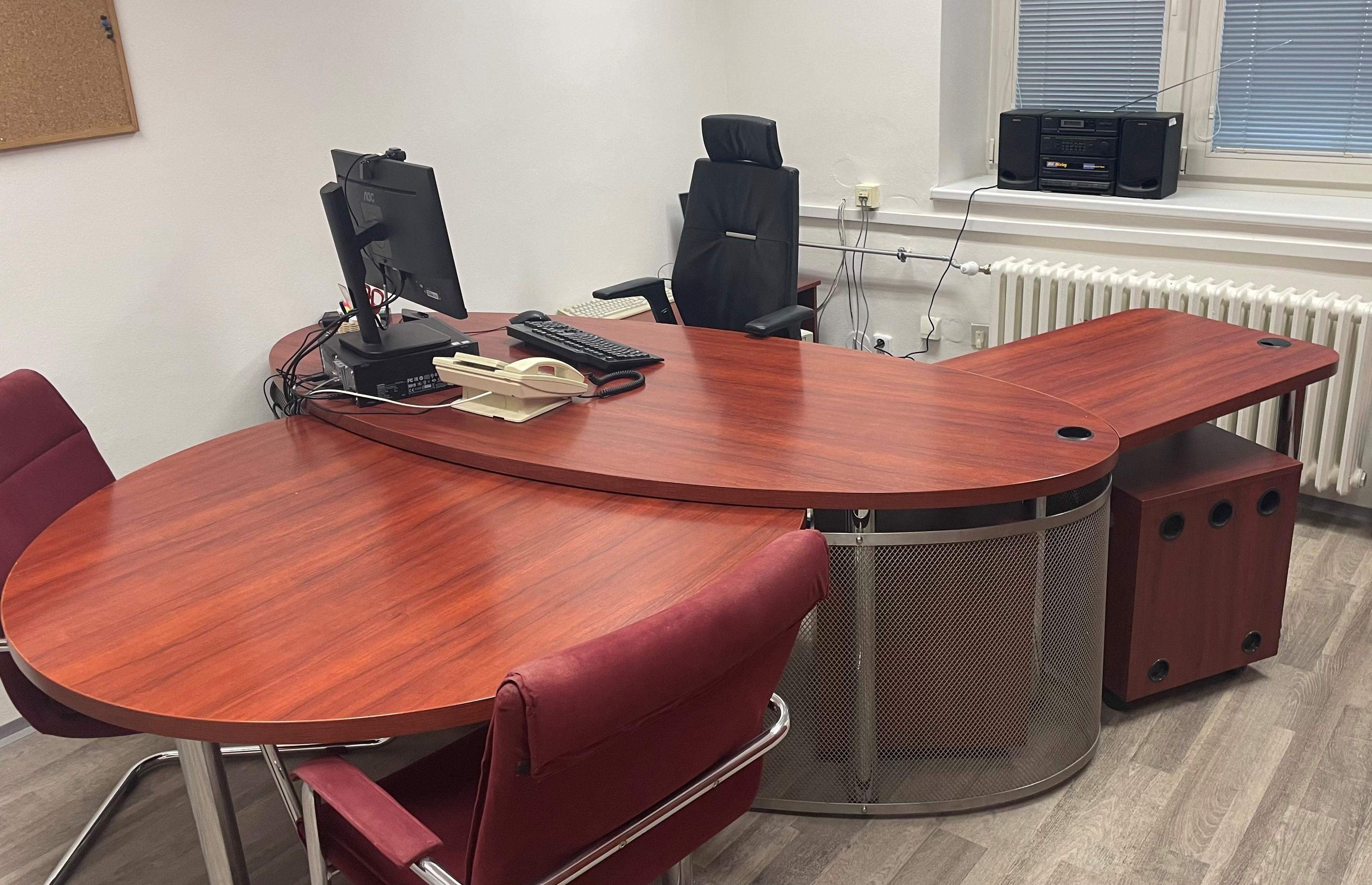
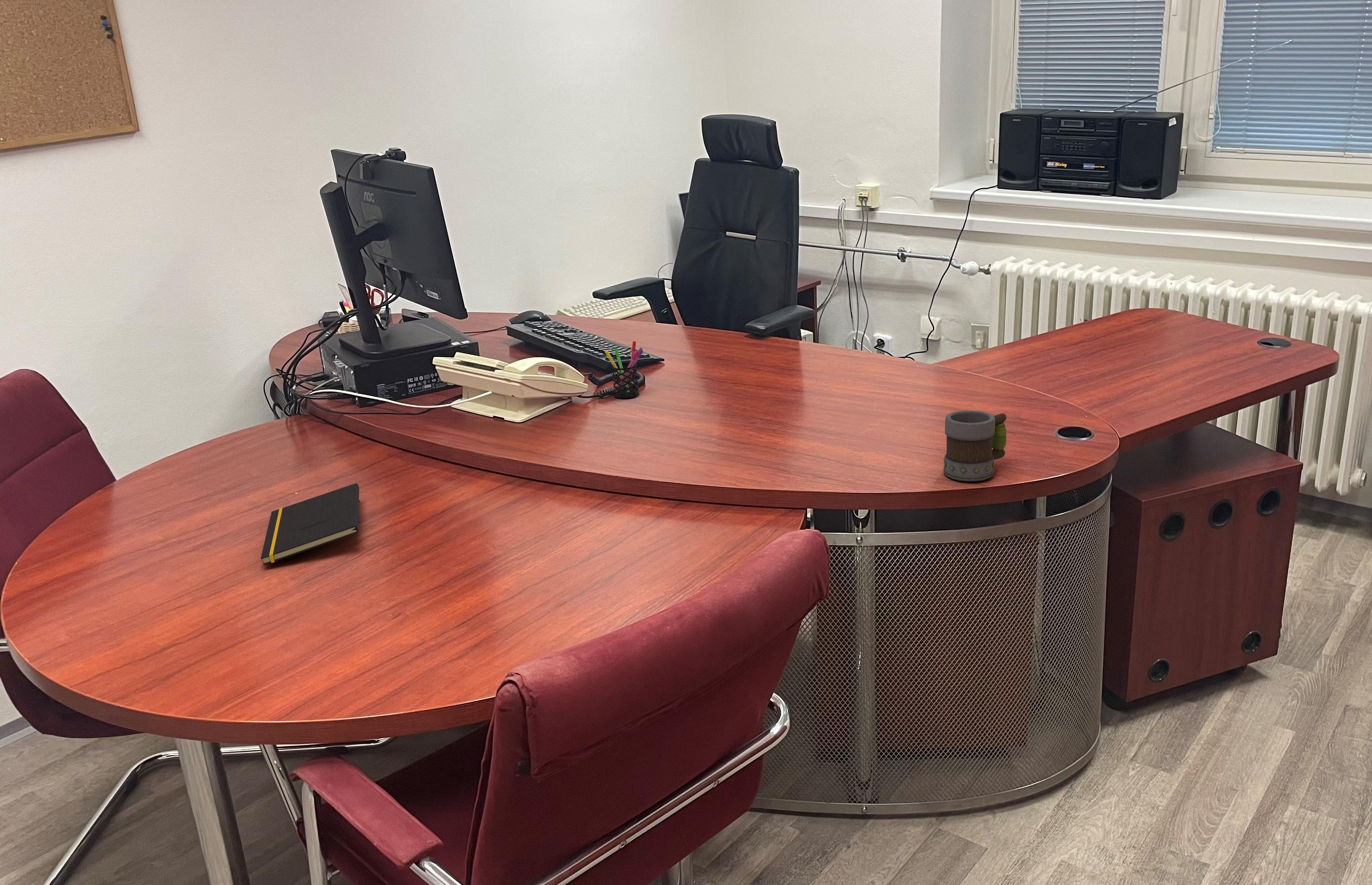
+ mug (978, 442)
+ pen holder (625, 368)
+ notepad (313, 522)
